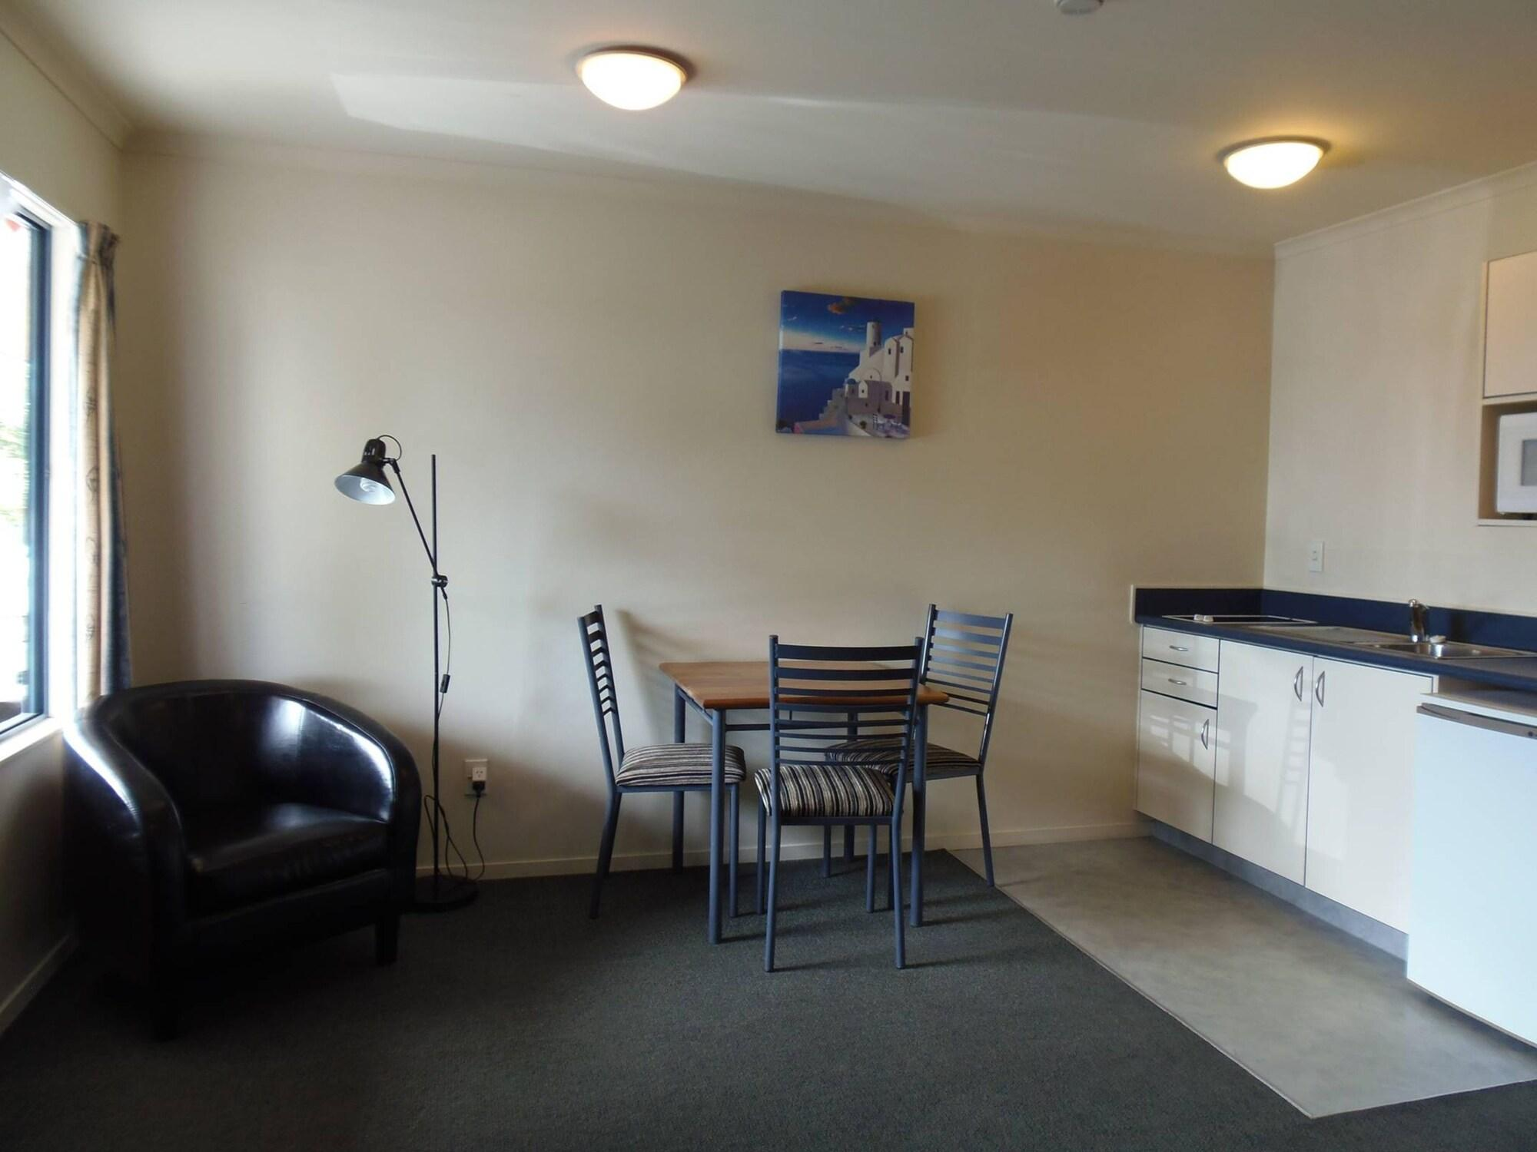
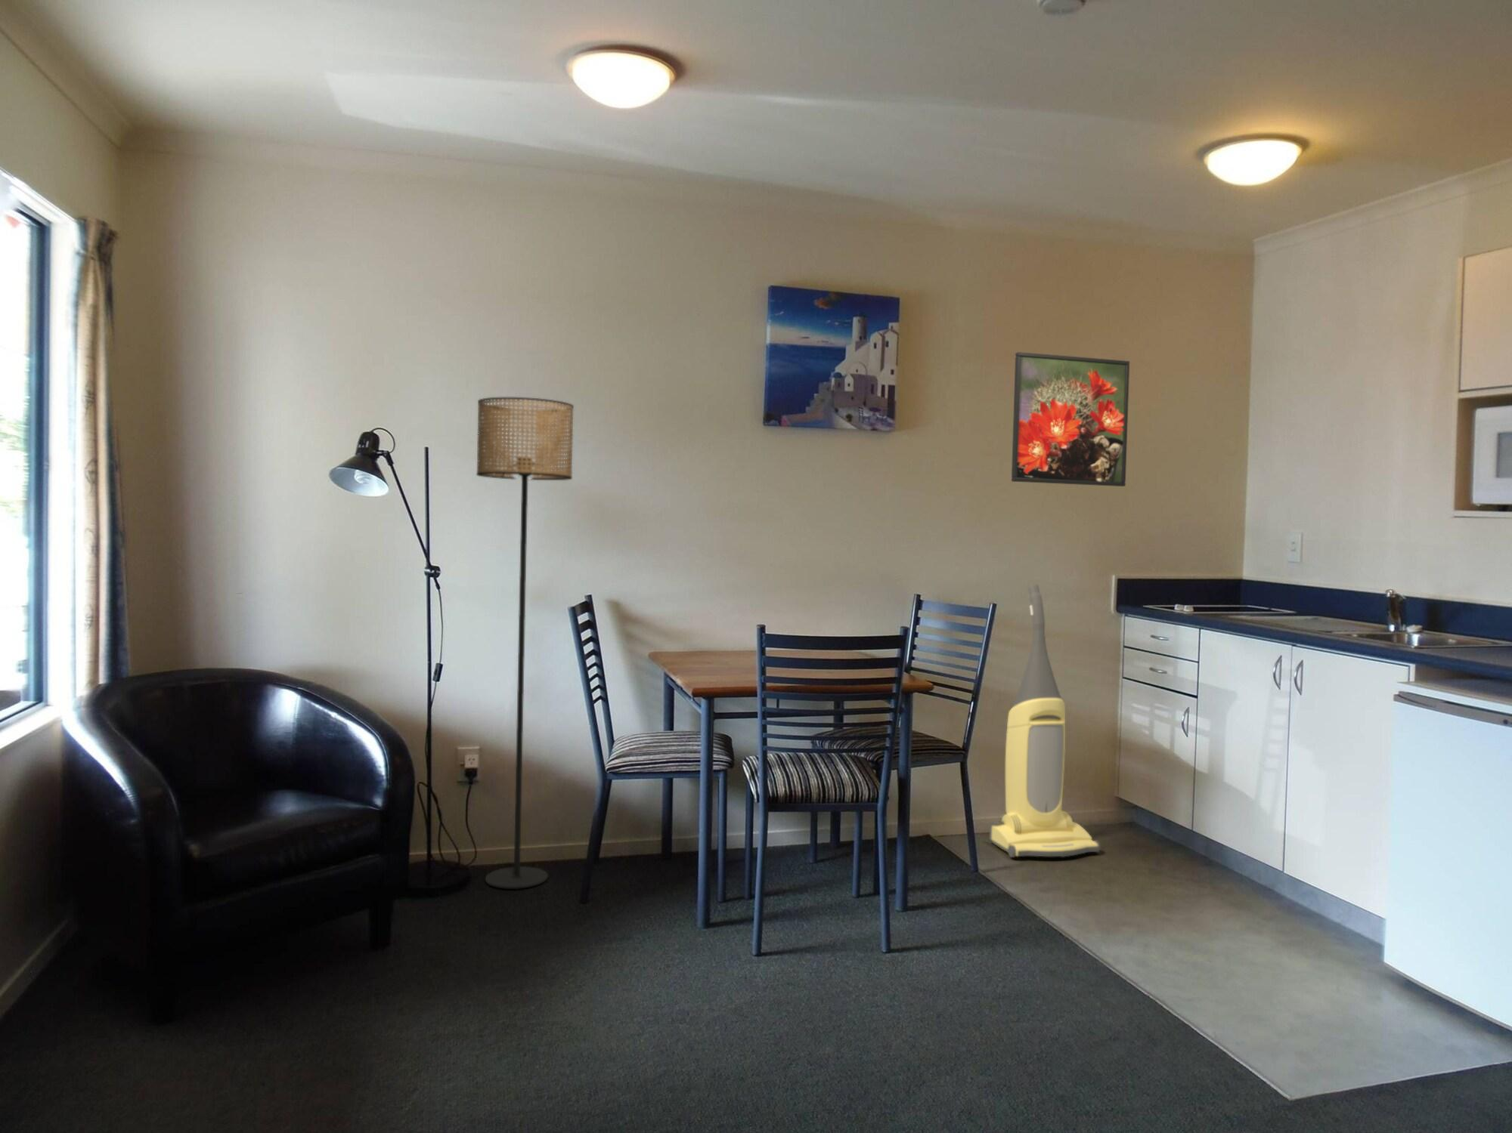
+ vacuum cleaner (1044, 716)
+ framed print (1071, 420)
+ floor lamp (521, 641)
